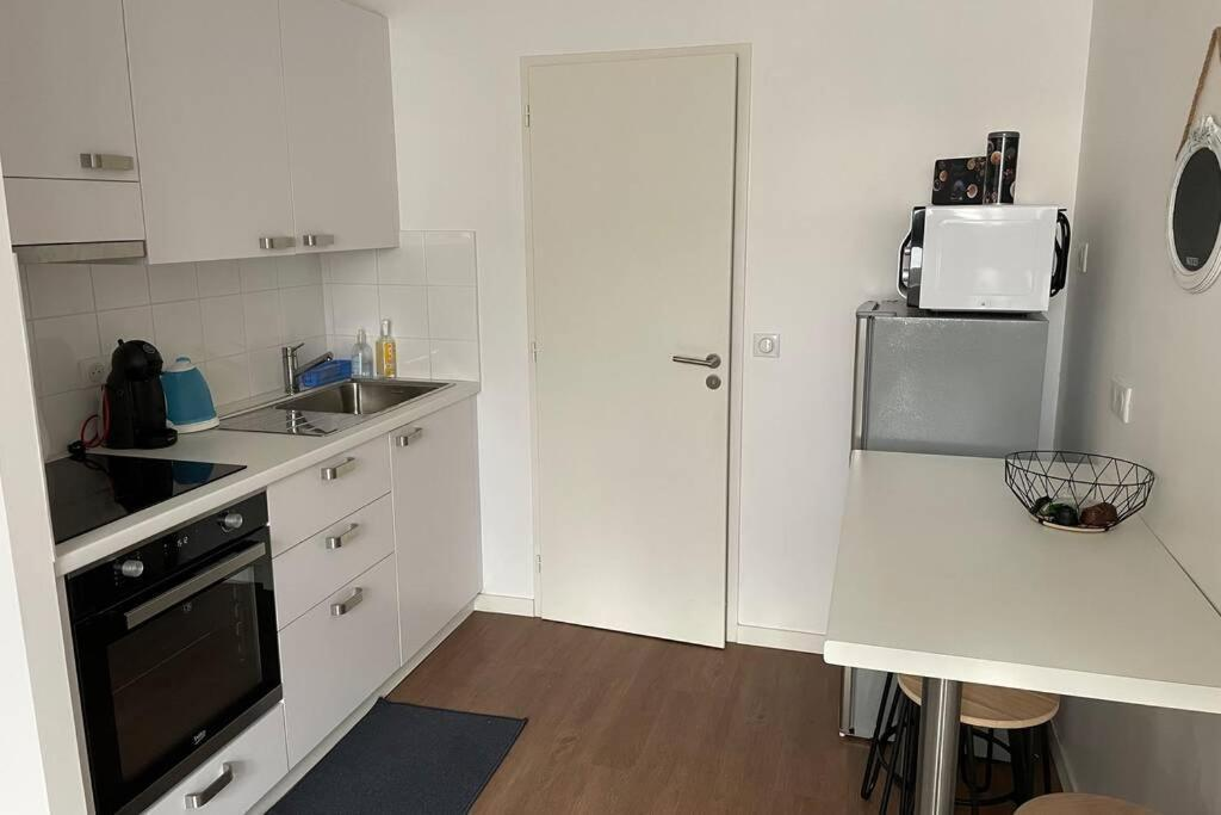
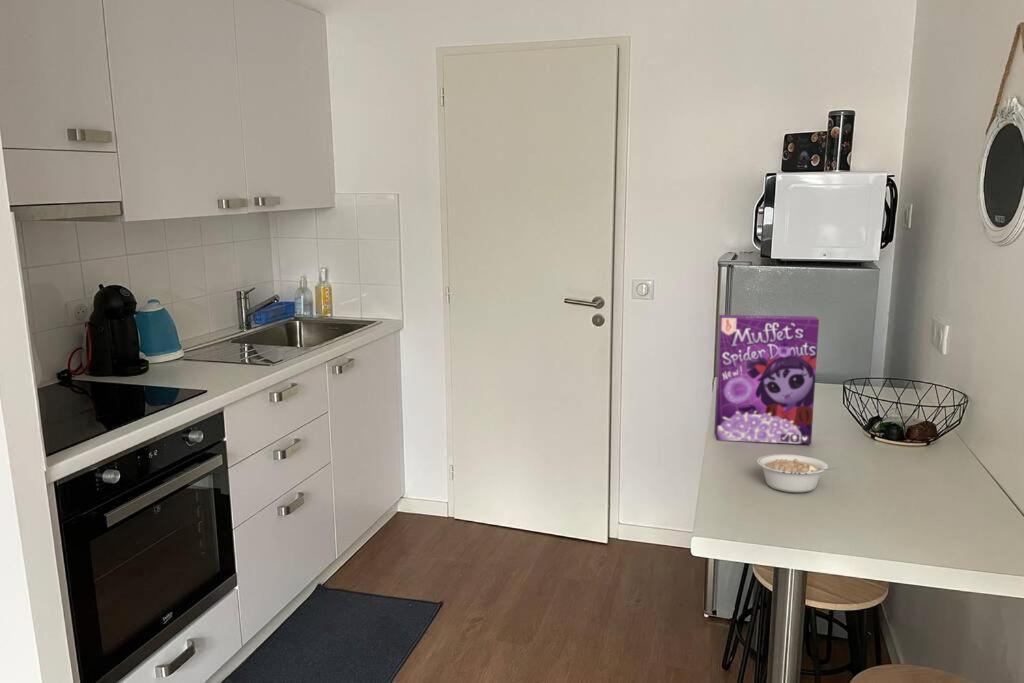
+ legume (794, 472)
+ cereal box (764, 378)
